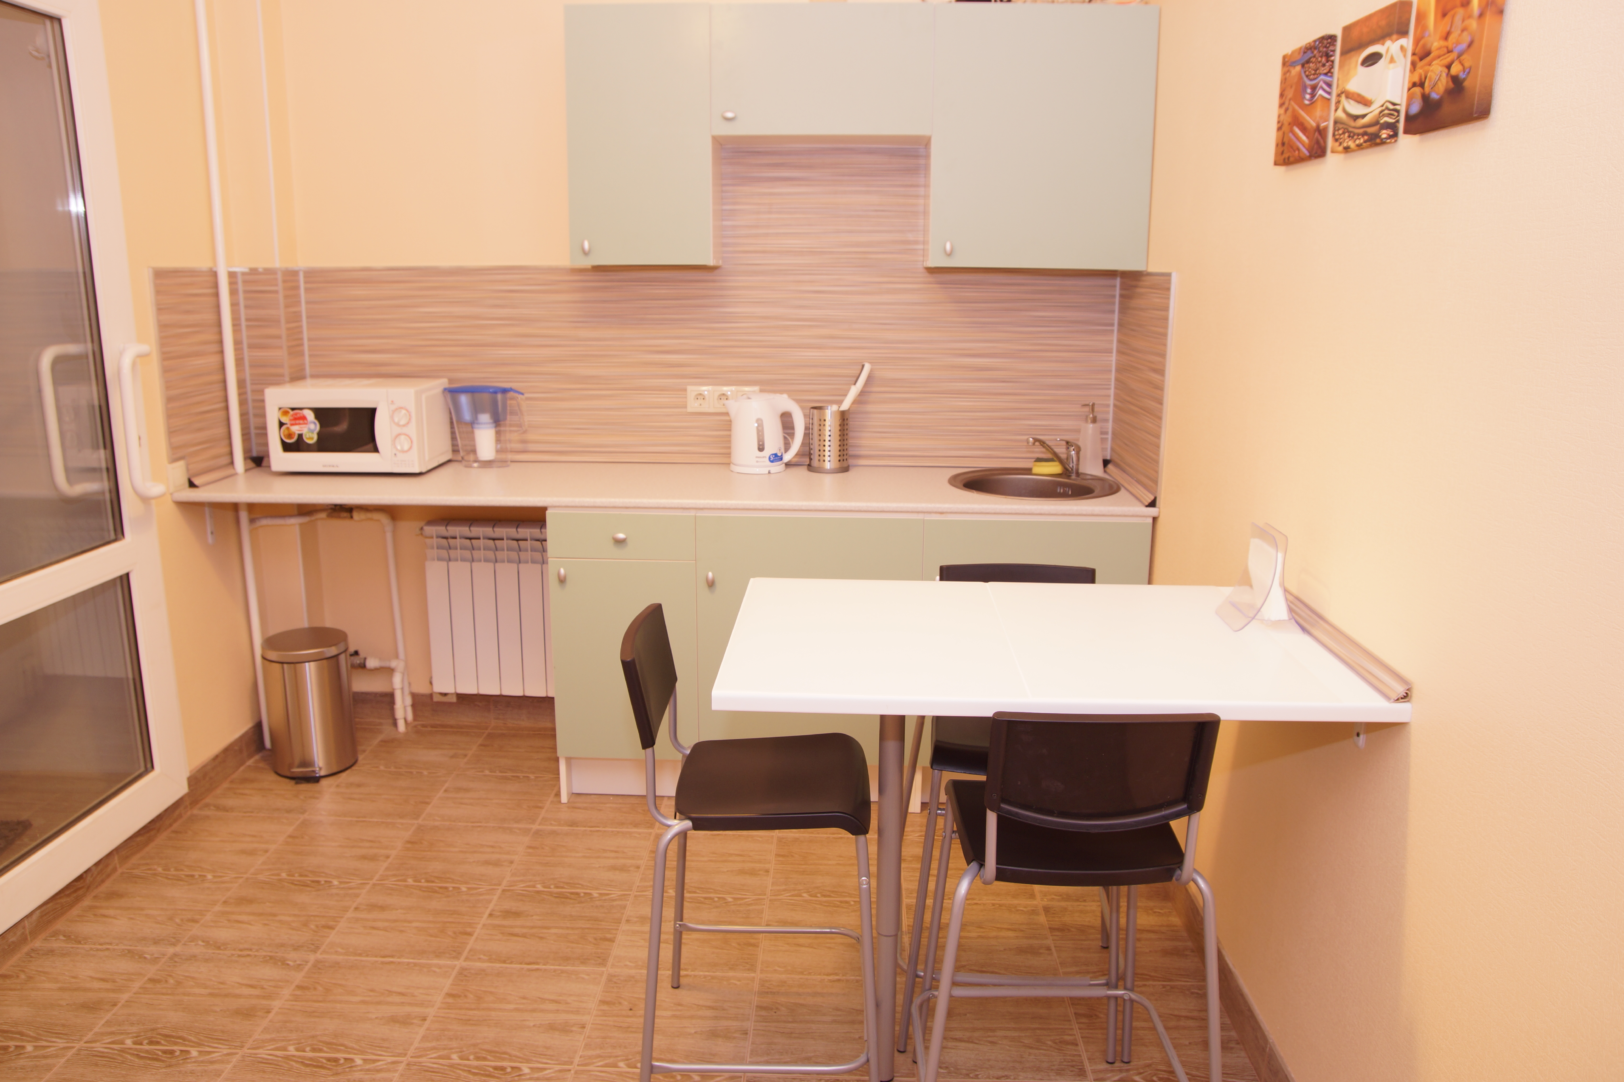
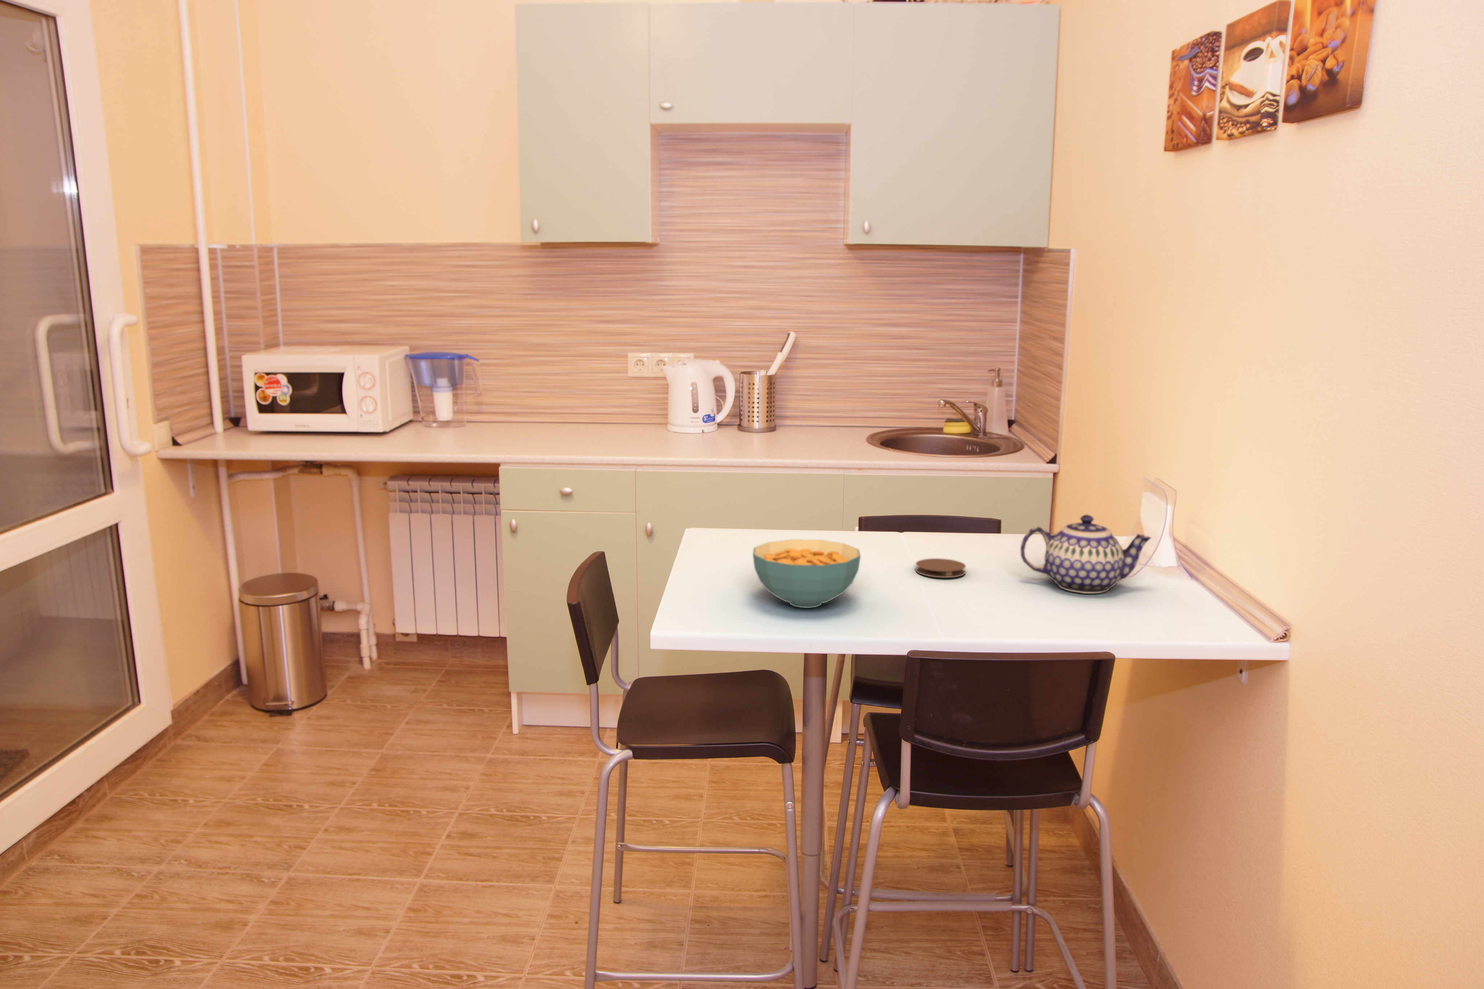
+ coaster (941, 567)
+ cereal bowl (806, 577)
+ teapot (1084, 551)
